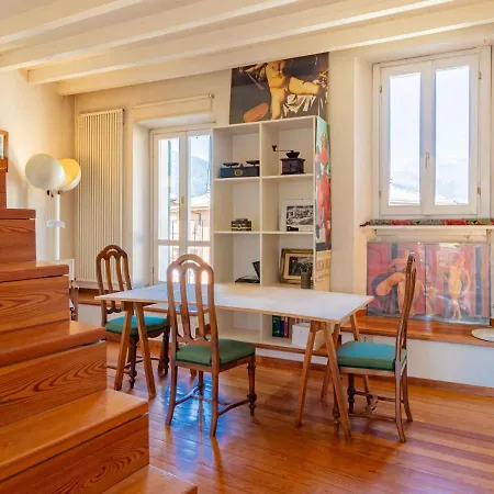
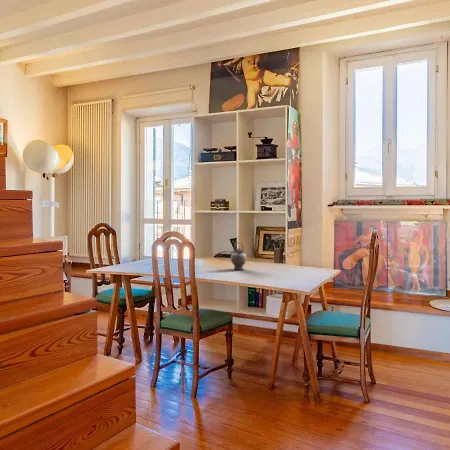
+ teapot (240, 255)
